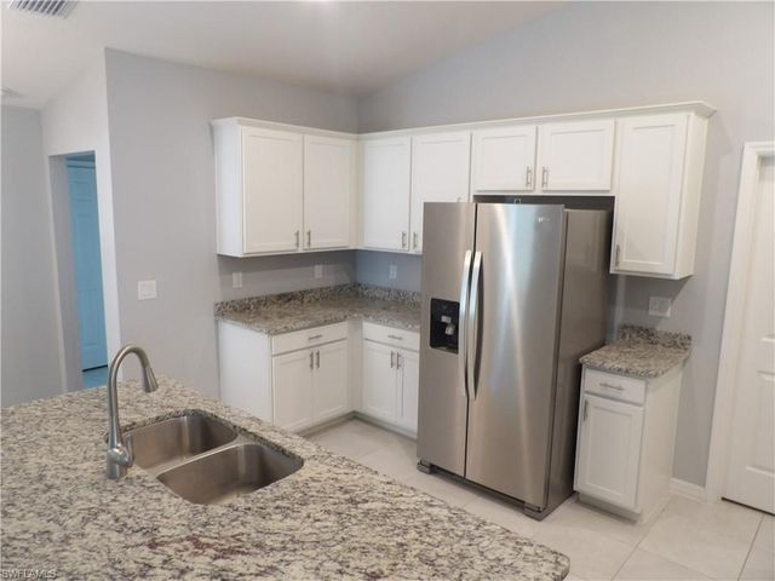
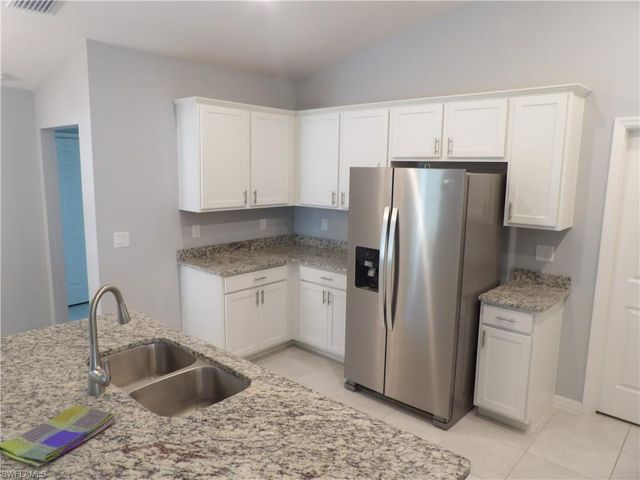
+ dish towel (60, 431)
